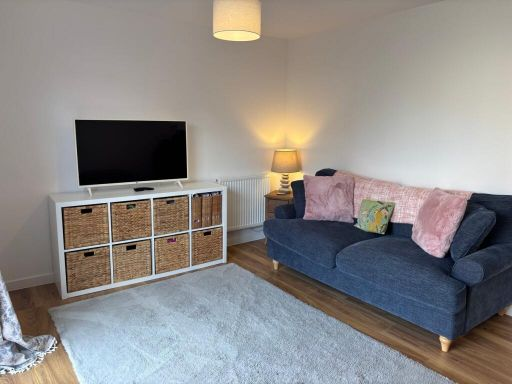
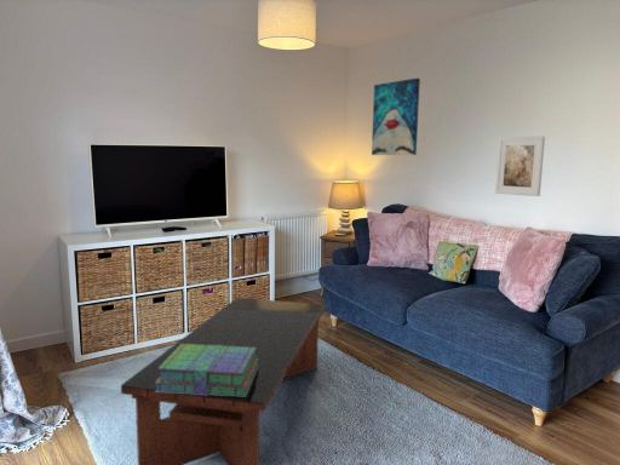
+ stack of books (209, 367)
+ wall art (394, 119)
+ coffee table (253, 378)
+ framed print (518, 166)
